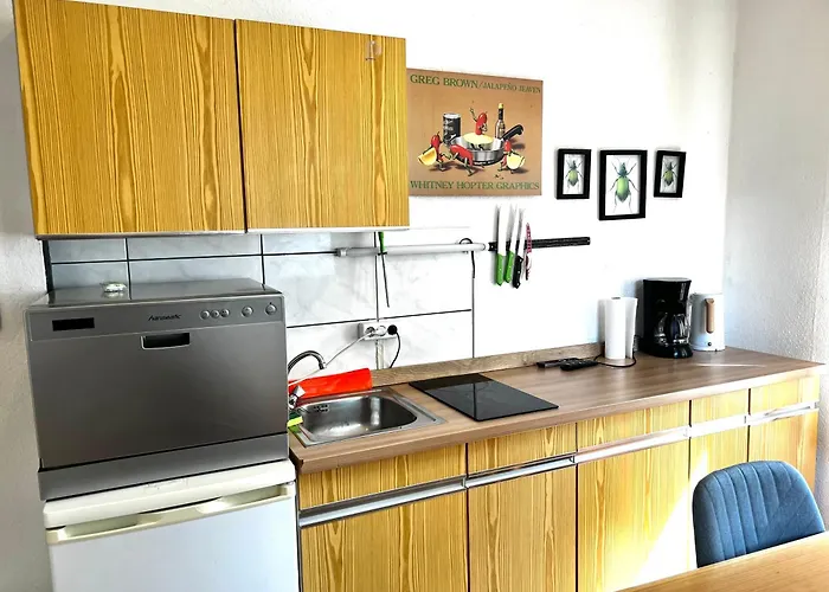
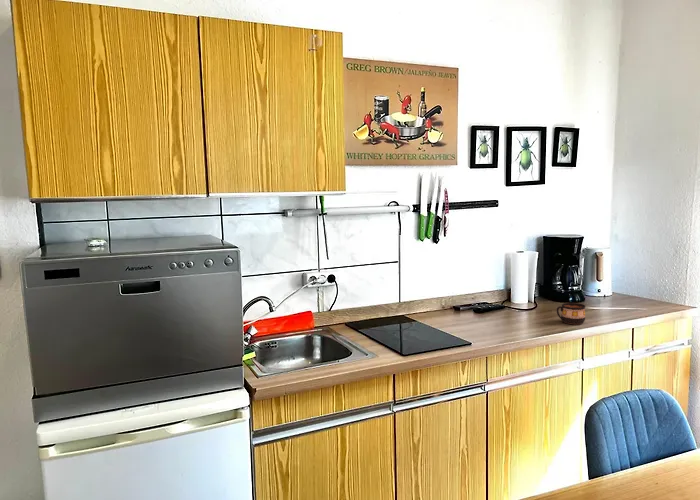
+ cup (571, 313)
